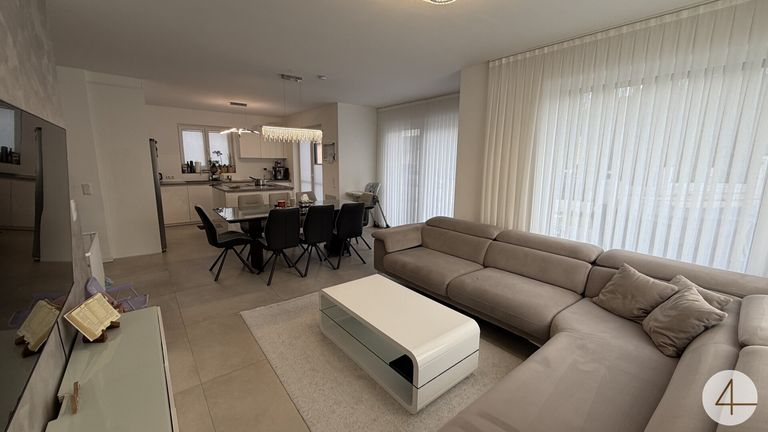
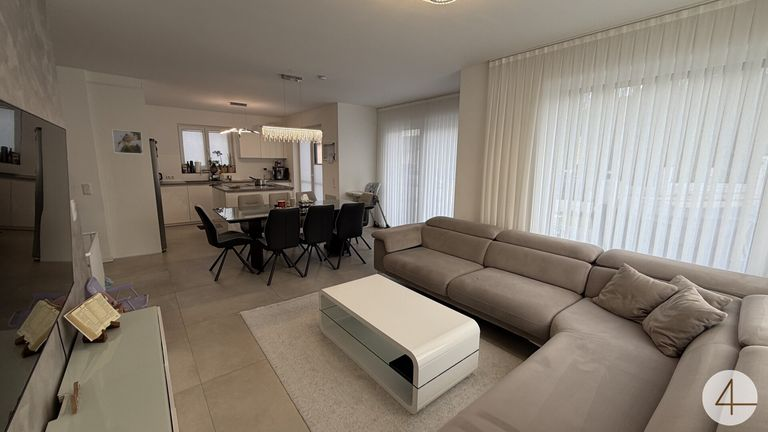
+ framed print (127, 142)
